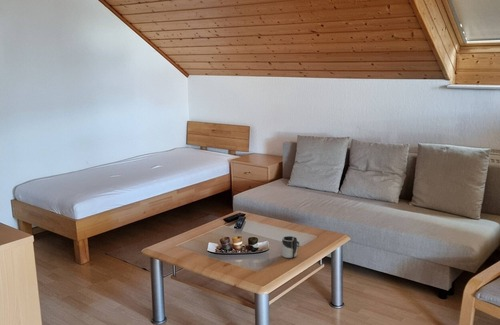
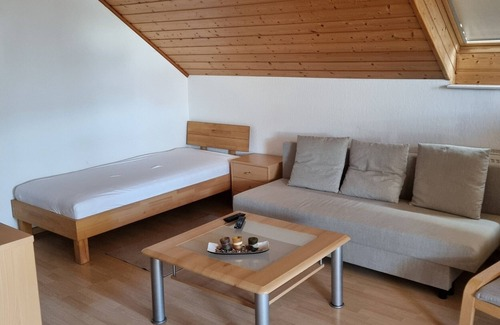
- cup (291, 246)
